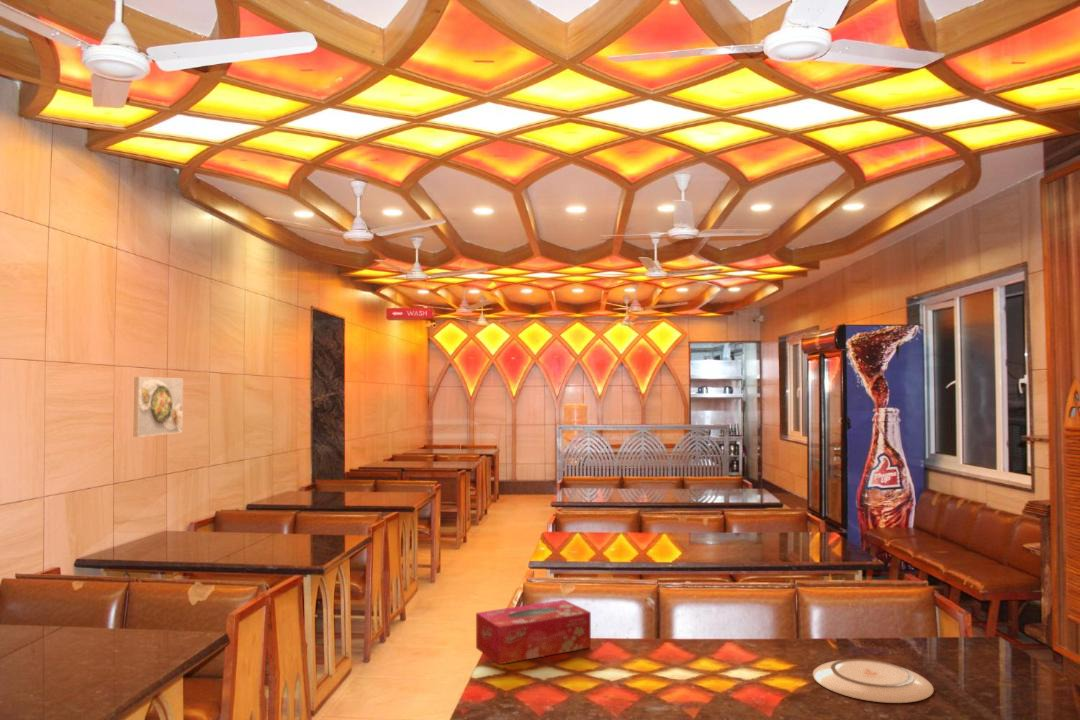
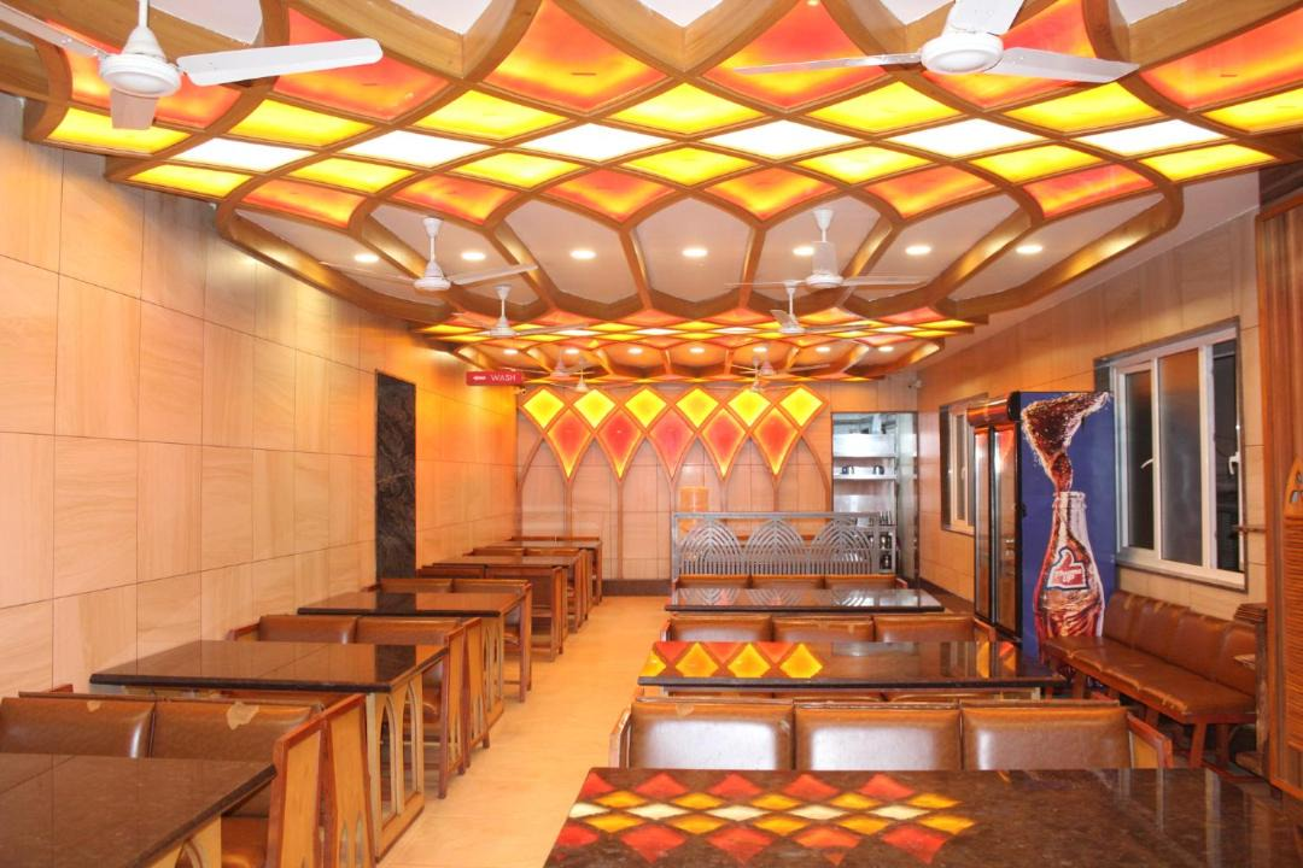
- tissue box (533, 630)
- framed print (159, 406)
- plate (871, 676)
